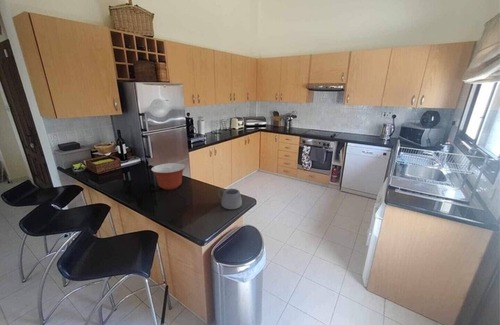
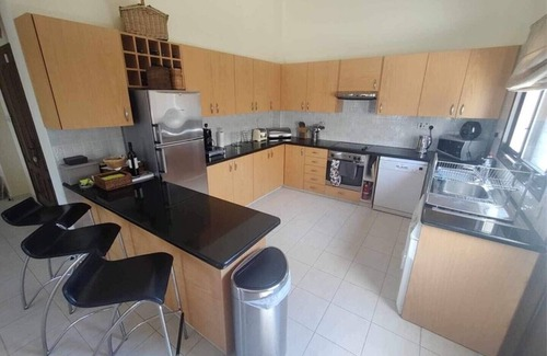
- mug (230, 196)
- mixing bowl (169, 177)
